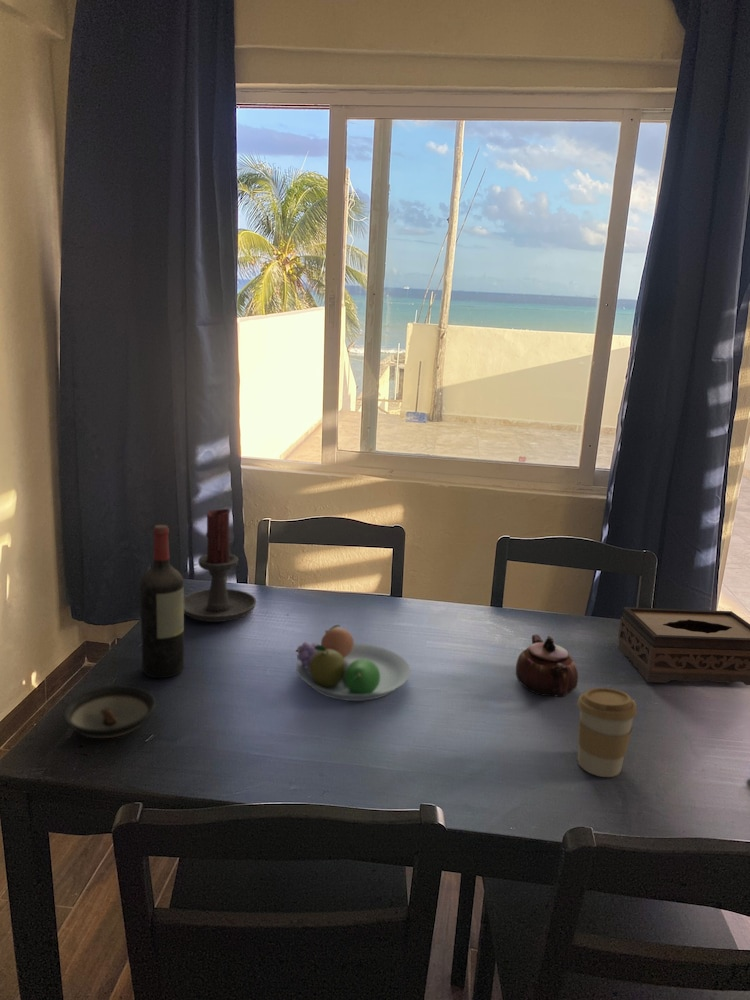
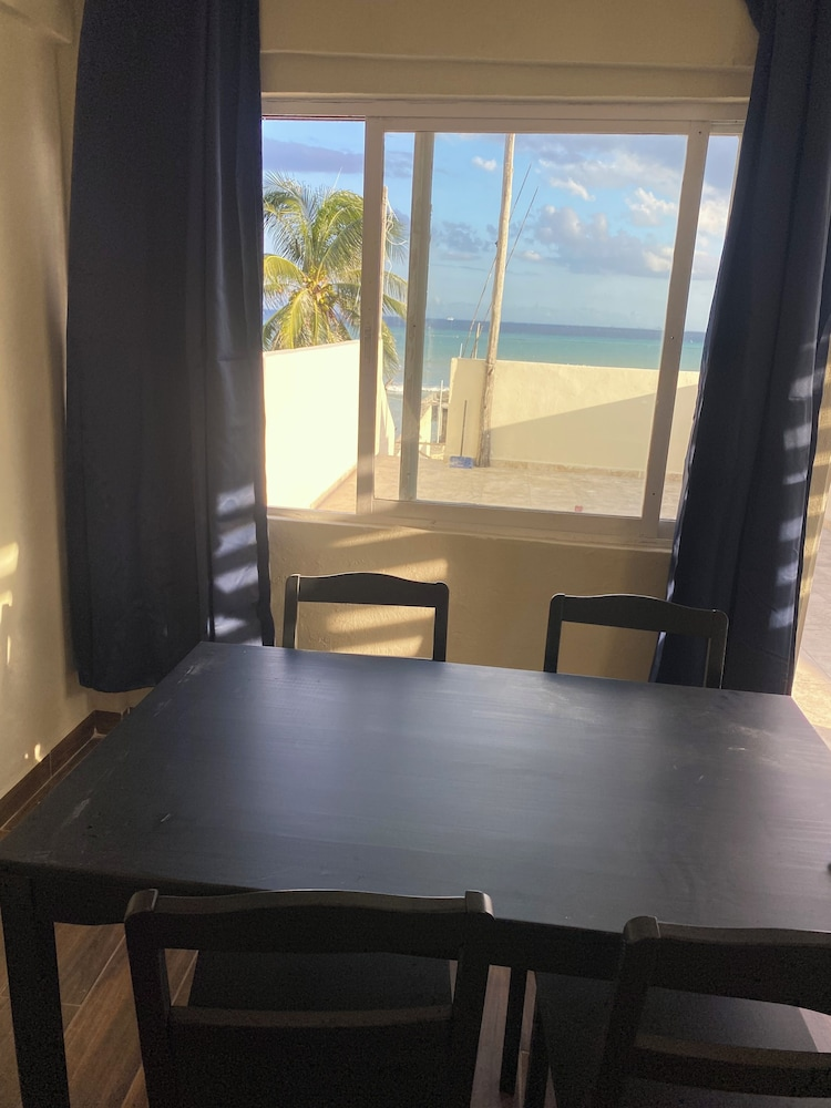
- candle holder (219, 557)
- saucer (111, 716)
- tissue box (691, 644)
- teapot (547, 662)
- wine bottle (162, 599)
- coffee cup (603, 729)
- fruit bowl (352, 659)
